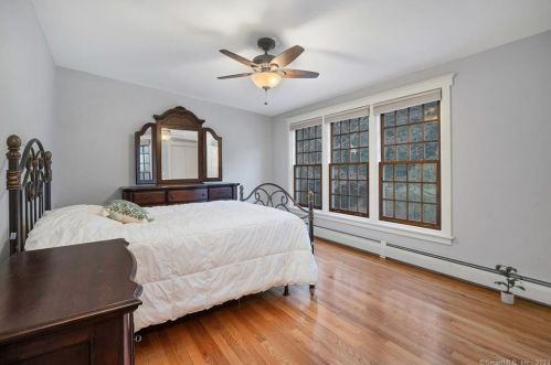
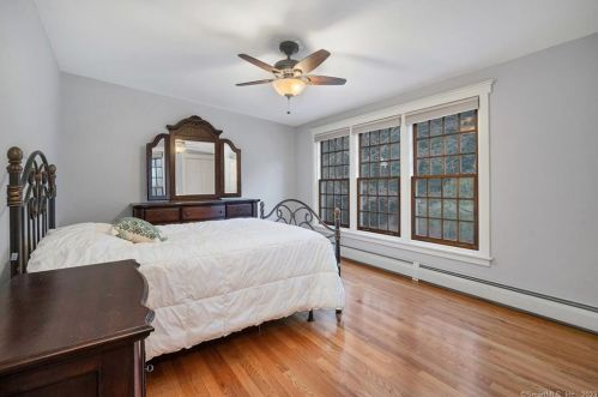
- potted plant (511, 283)
